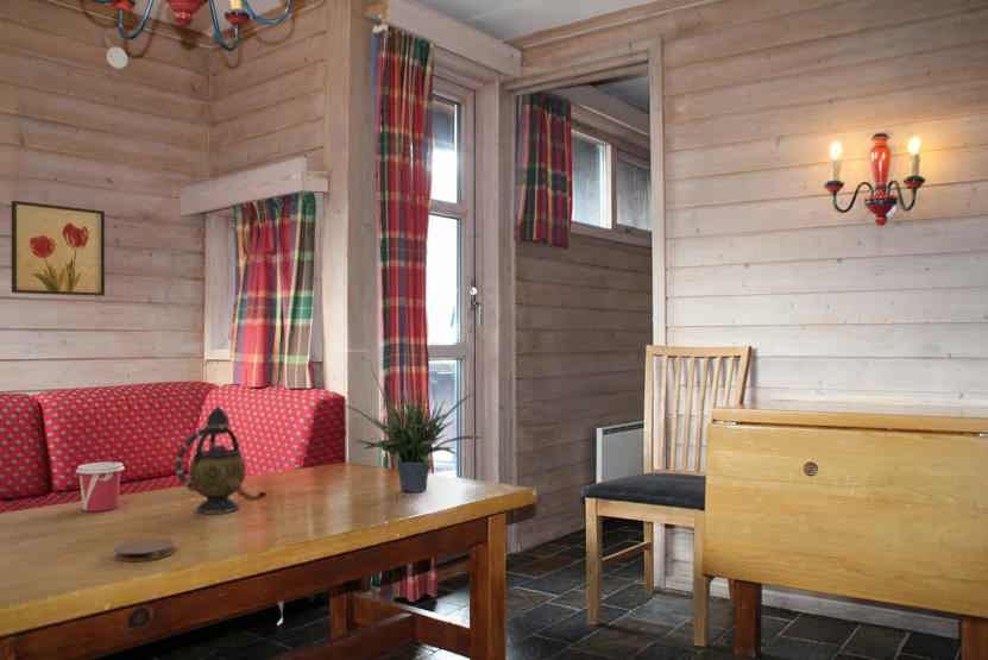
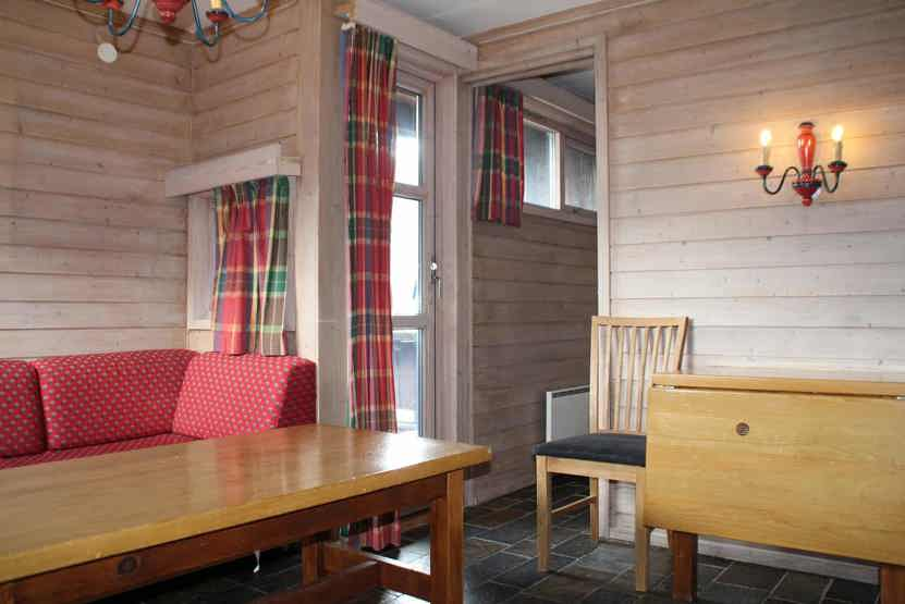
- potted plant (413, 426)
- teapot (227, 459)
- wall art (58, 250)
- cup (100, 486)
- coaster (144, 549)
